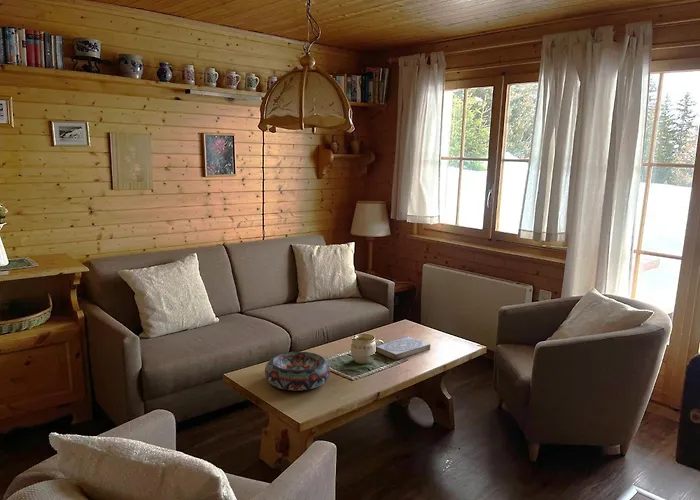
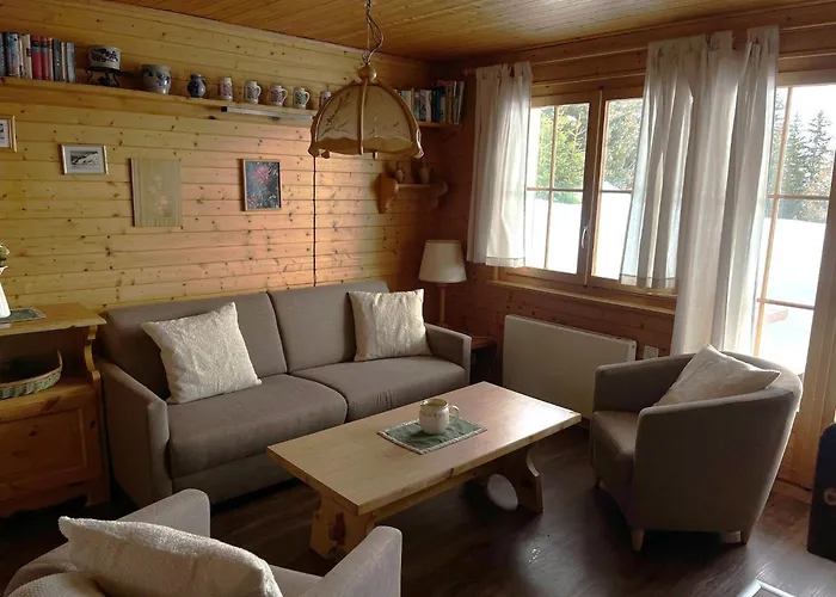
- decorative bowl (297, 370)
- book (401, 347)
